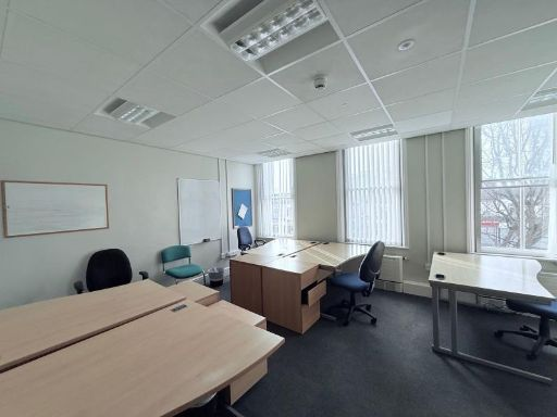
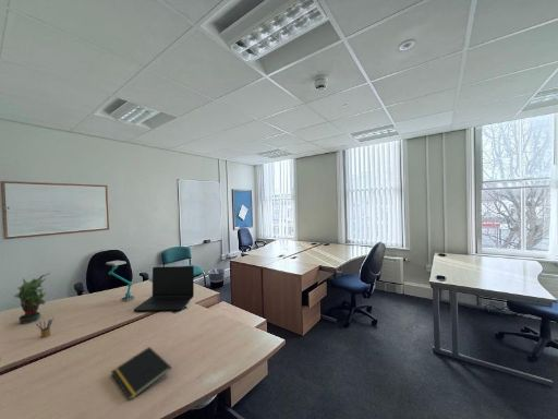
+ notepad (141, 370)
+ potted plant (34, 297)
+ laptop (166, 287)
+ desk lamp (120, 278)
+ pencil box (45, 327)
